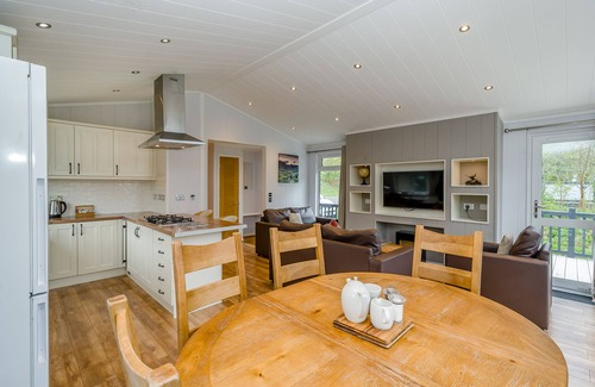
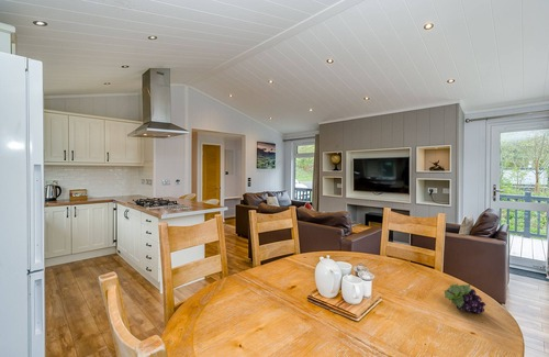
+ fruit (463, 295)
